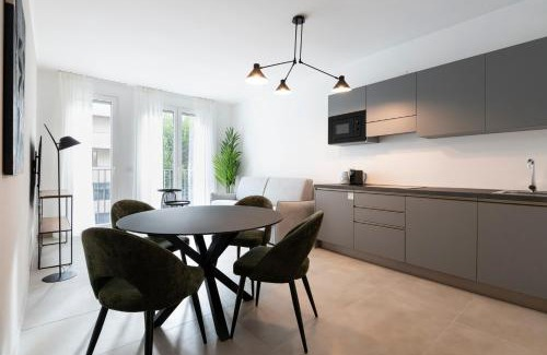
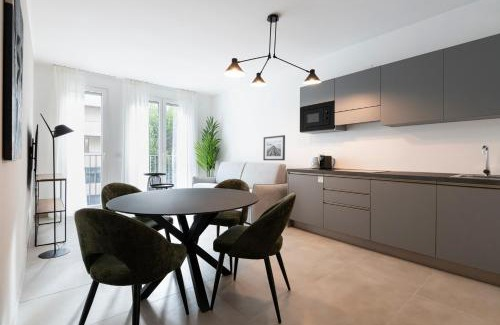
+ wall art (273, 148)
